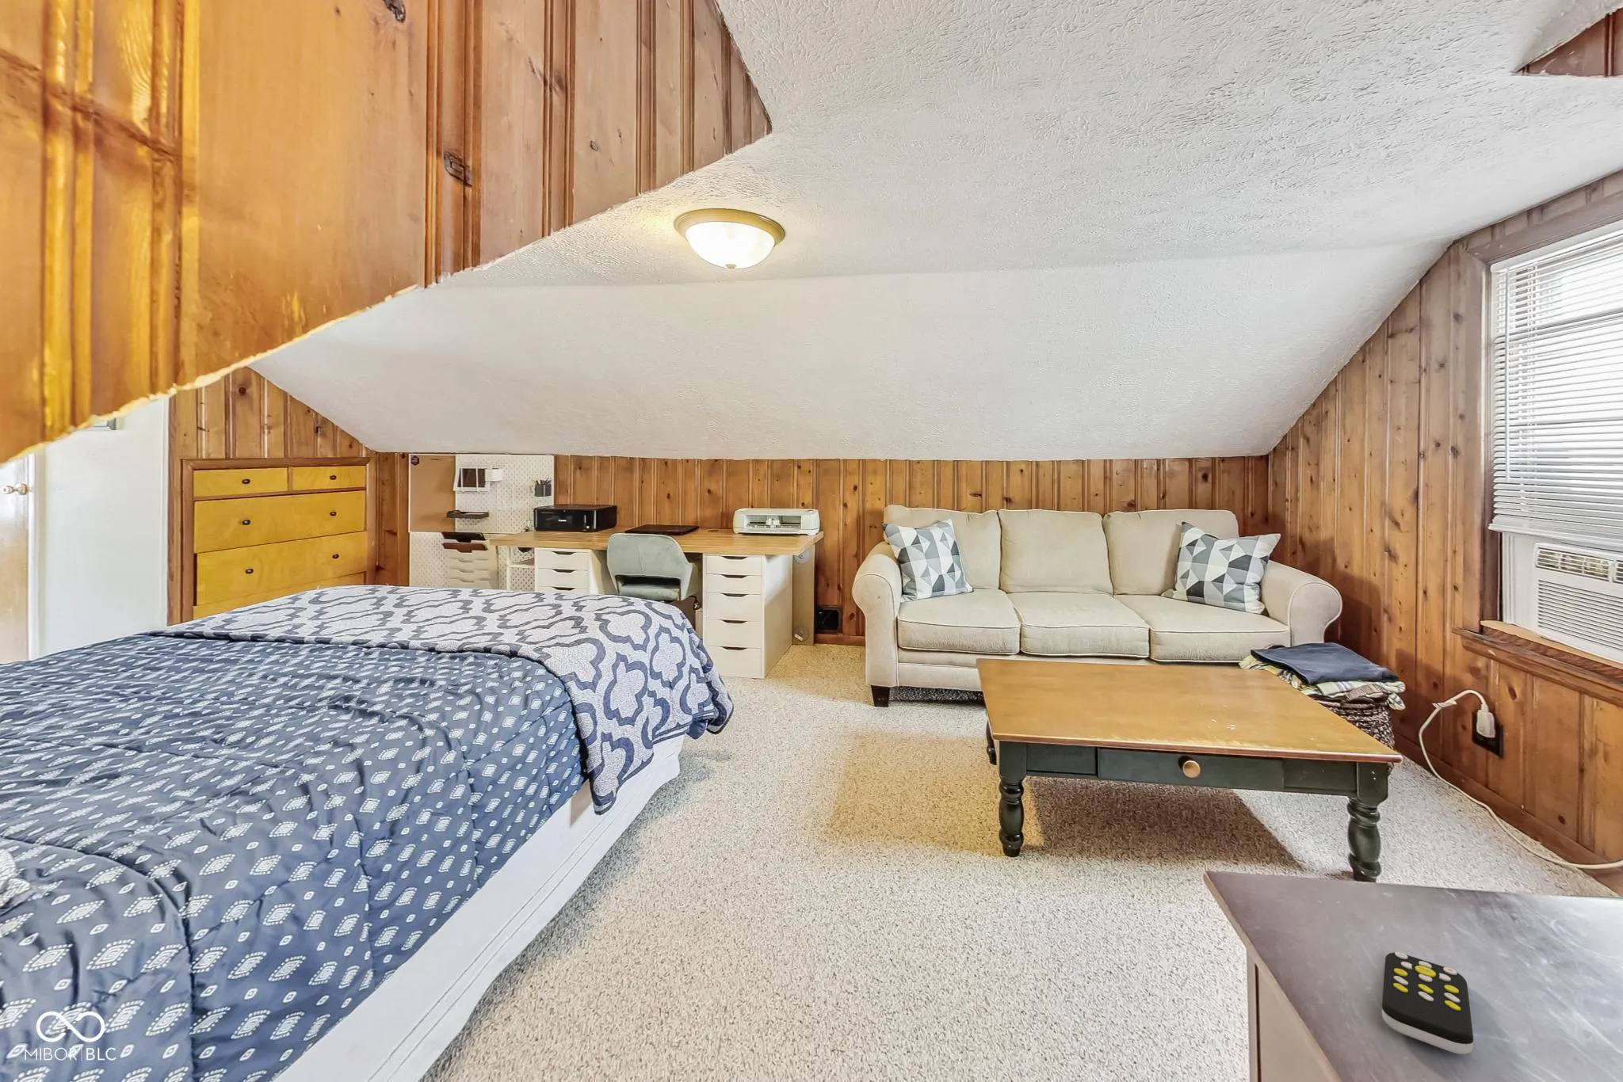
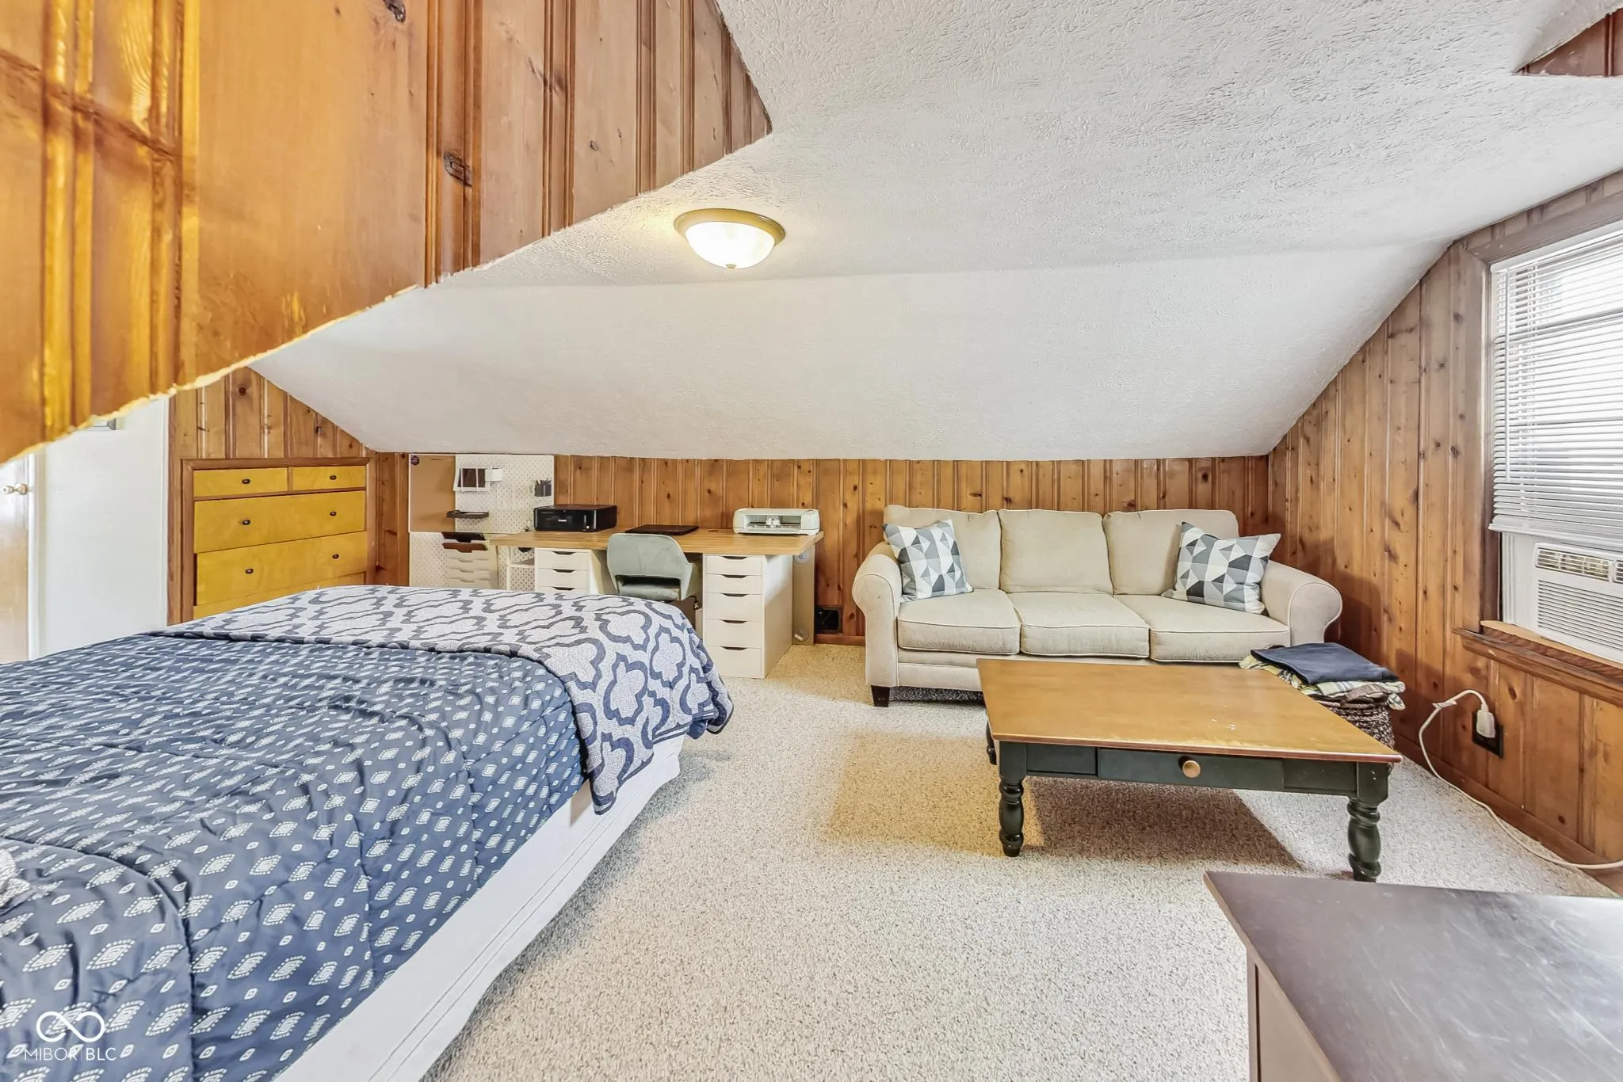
- remote control (1425, 997)
